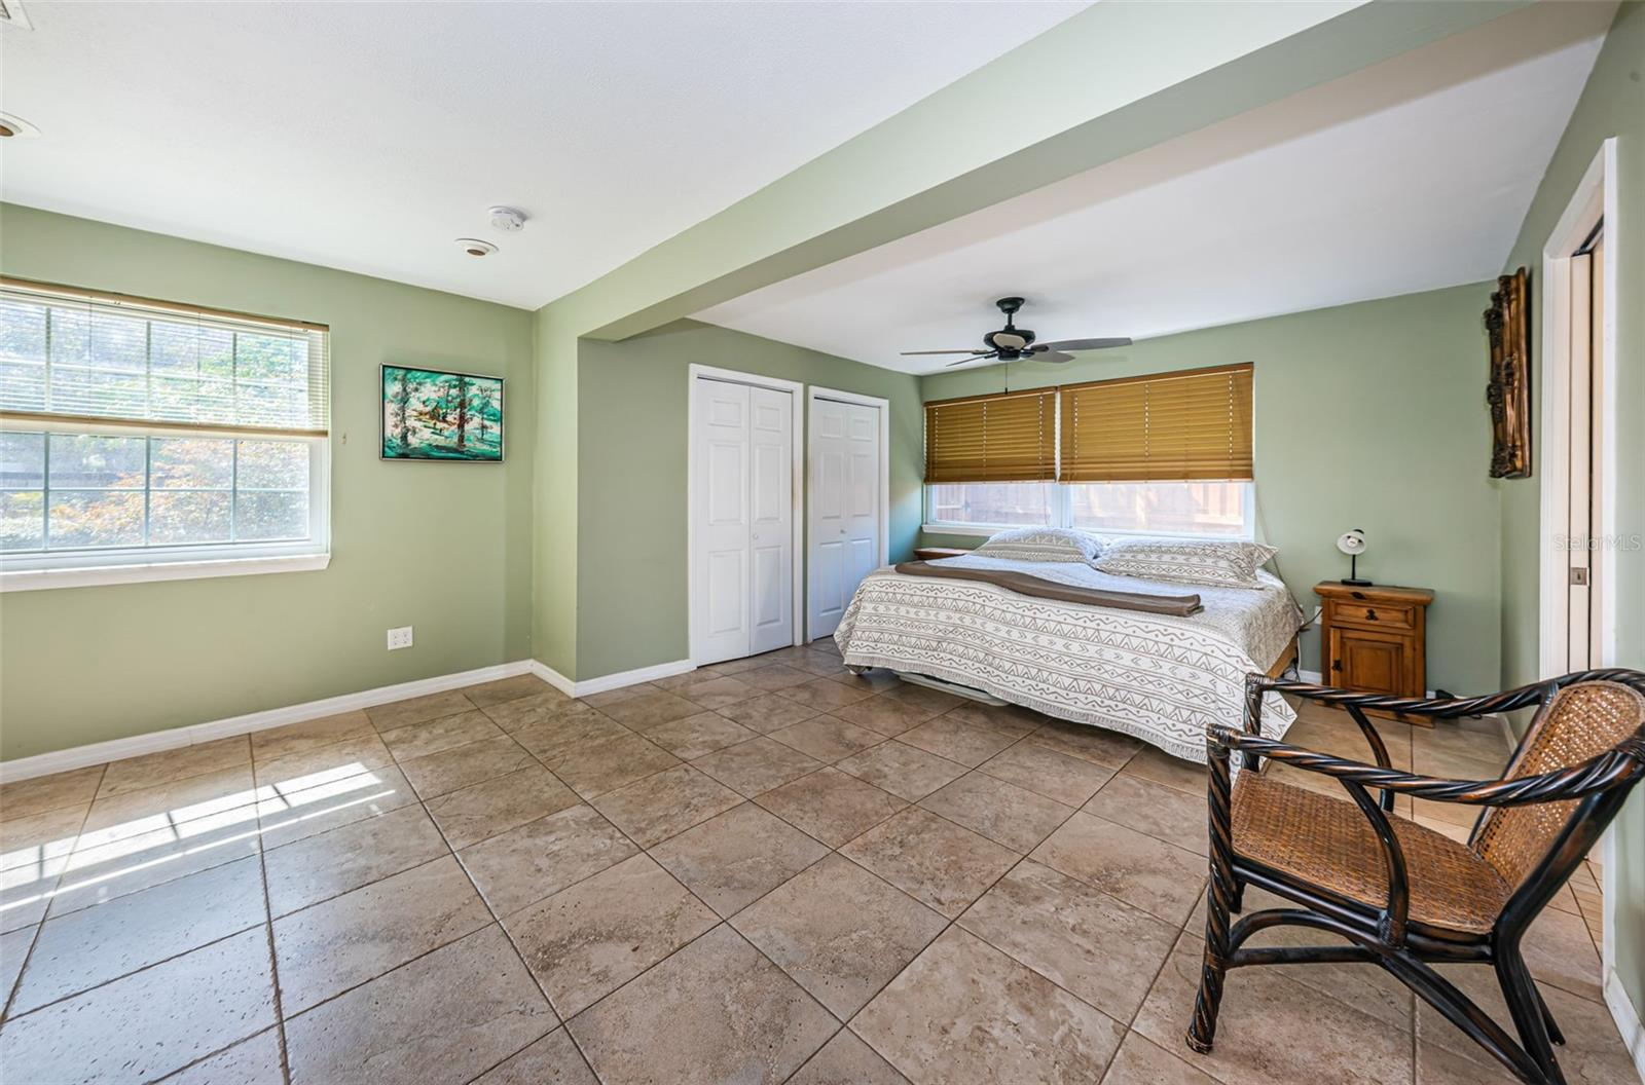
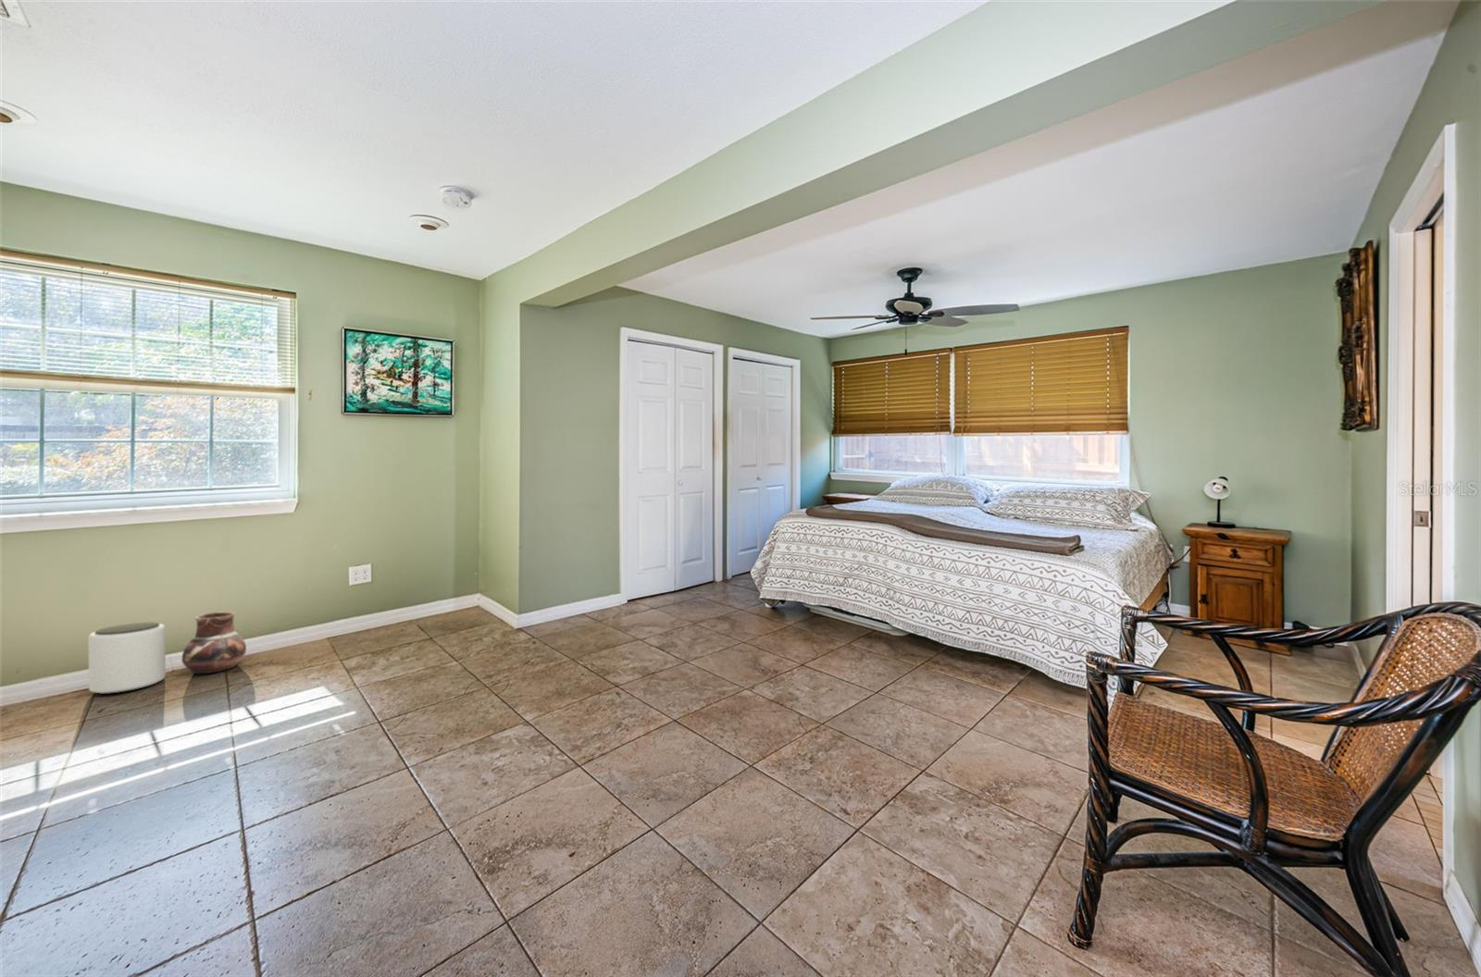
+ ceramic pot (215, 641)
+ plant pot (128, 656)
